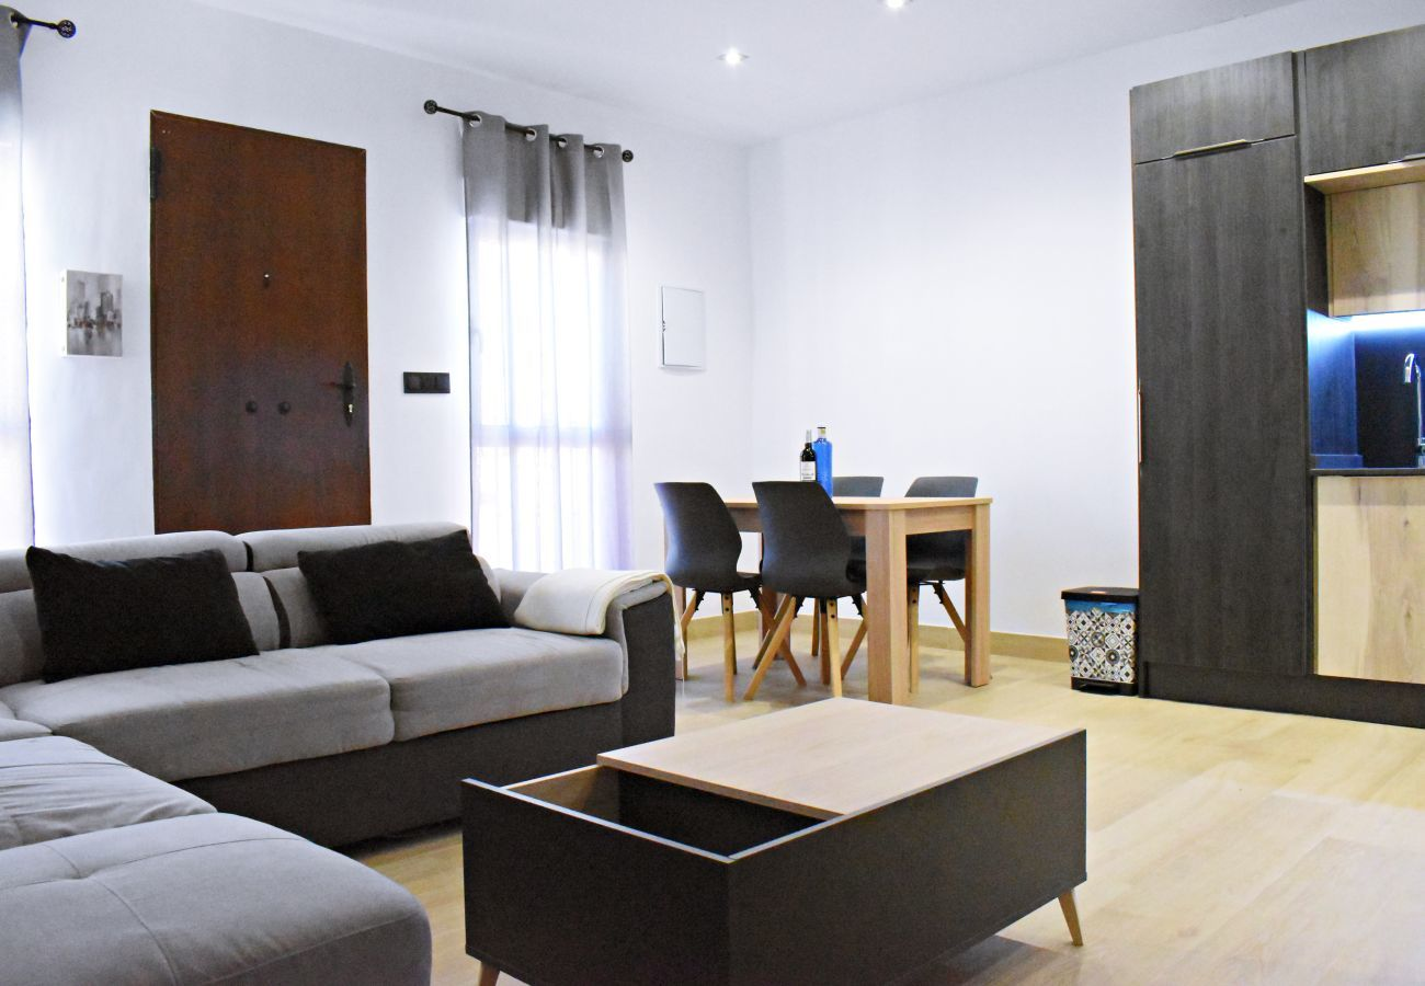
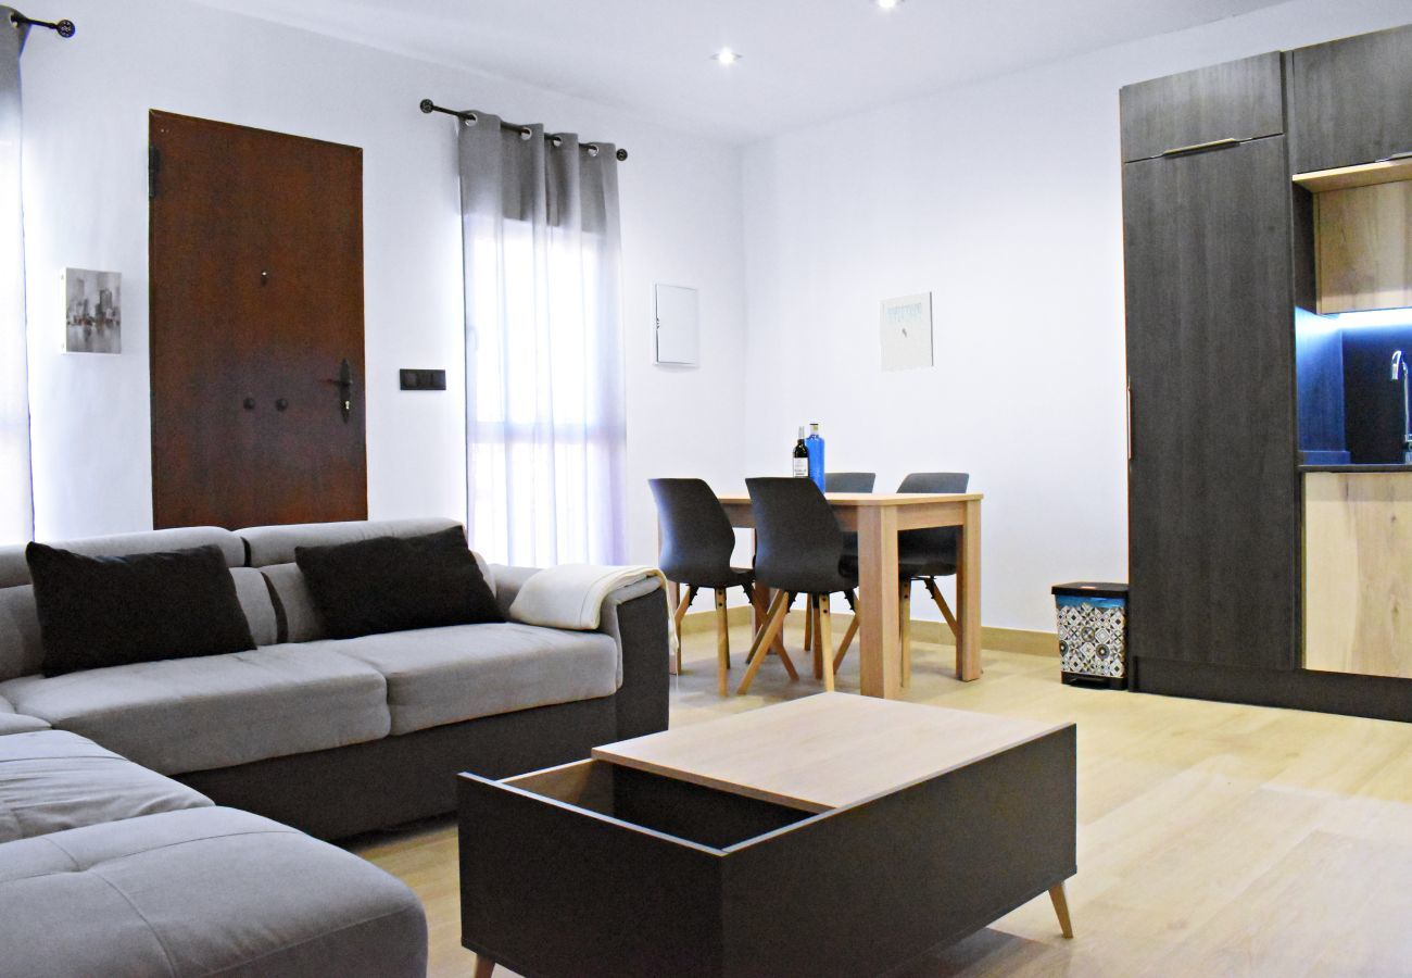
+ wall art (905, 331)
